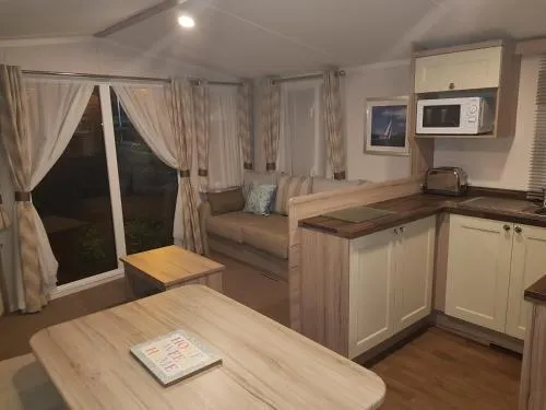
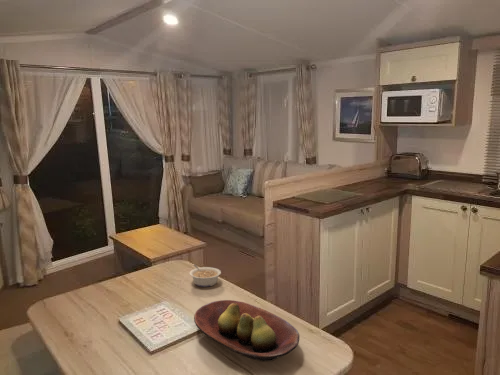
+ legume (204, 276)
+ fruit bowl (244, 325)
